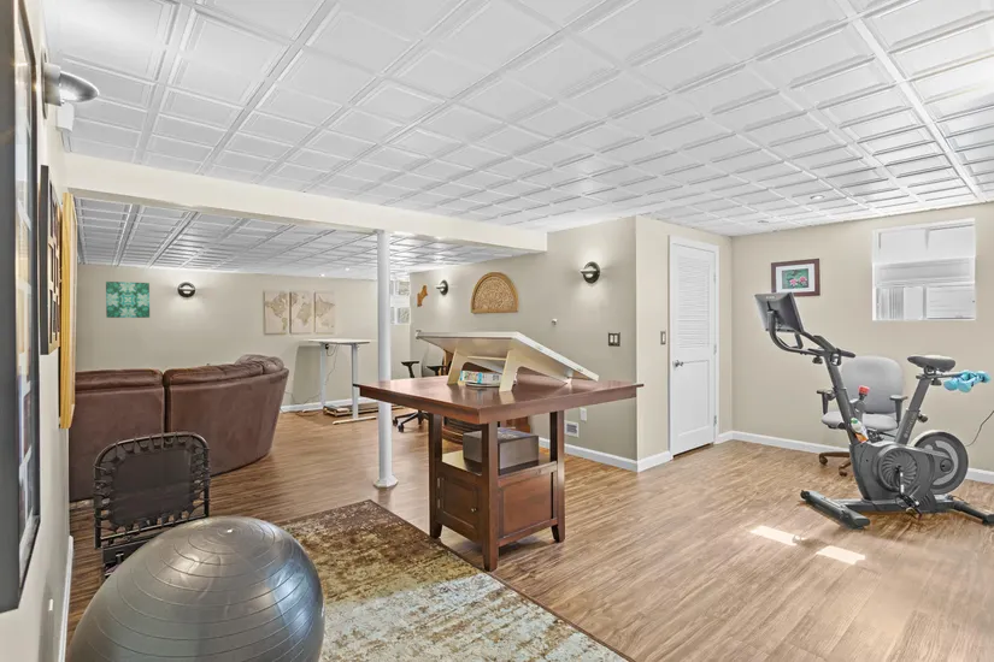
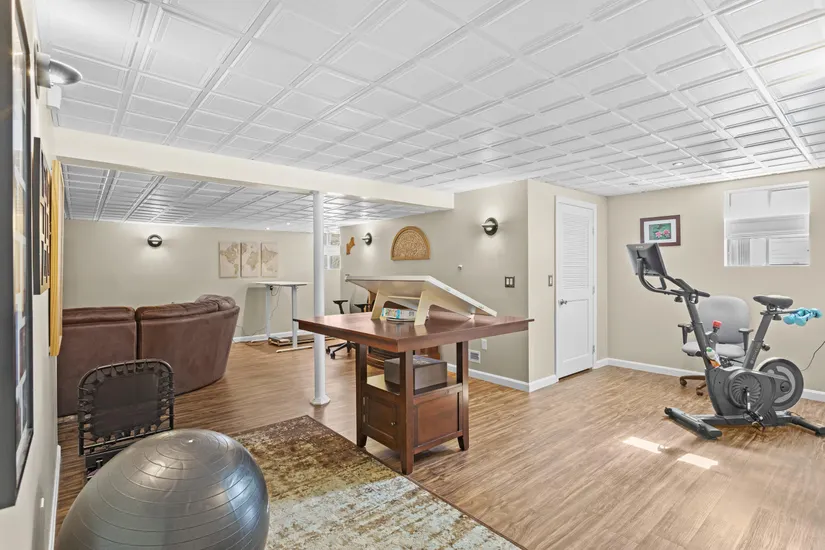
- wall art (128, 300)
